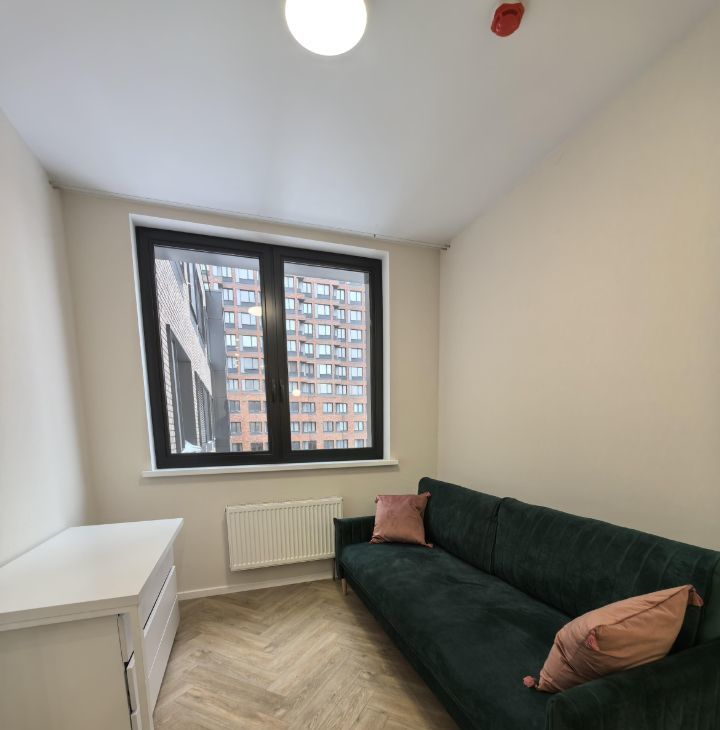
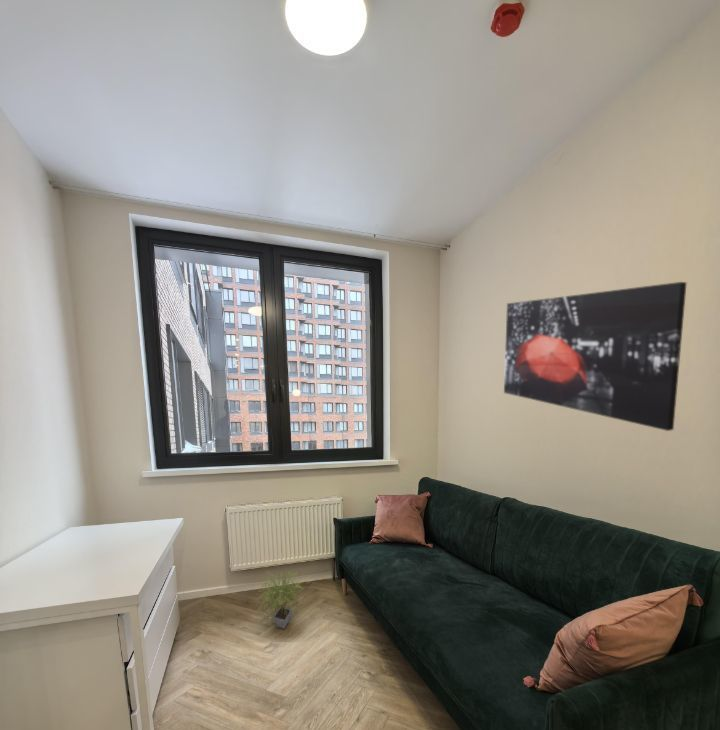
+ wall art (571, 352)
+ potted plant (280, 596)
